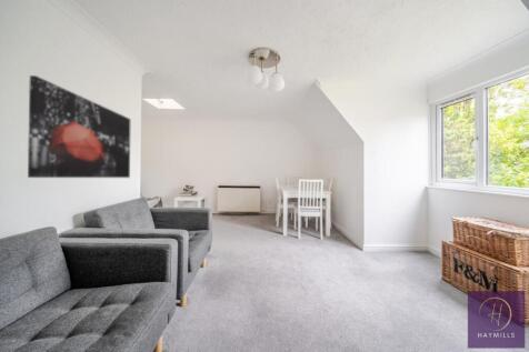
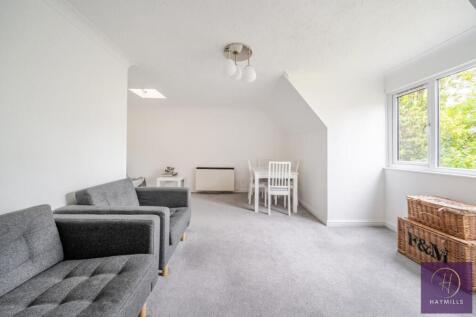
- wall art (92, 140)
